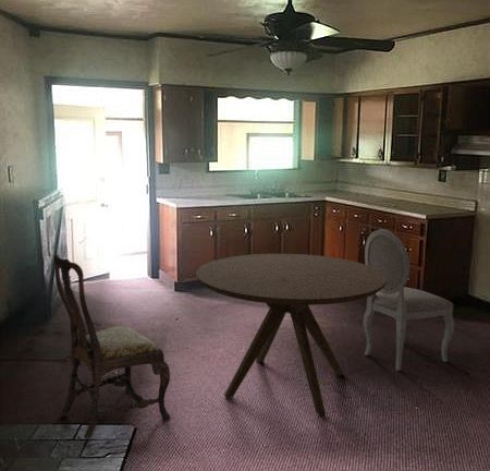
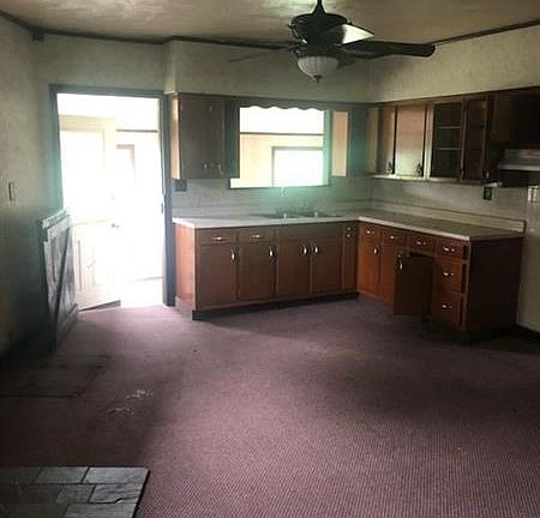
- dining chair (408, 292)
- dining chair (111, 335)
- dining table (294, 329)
